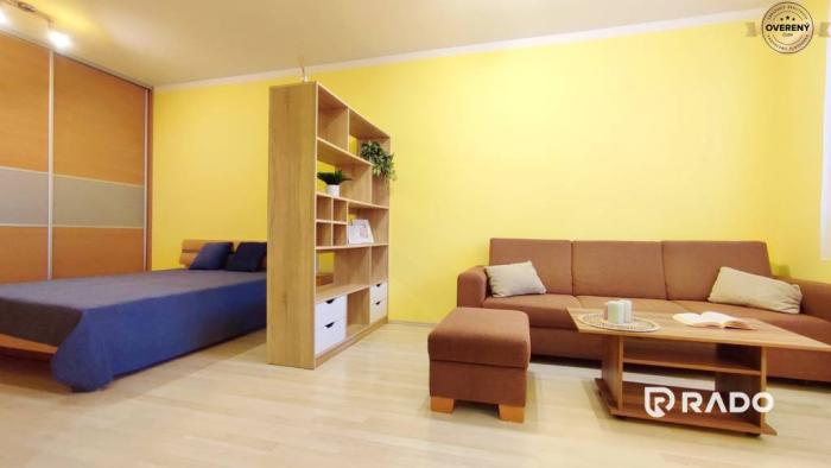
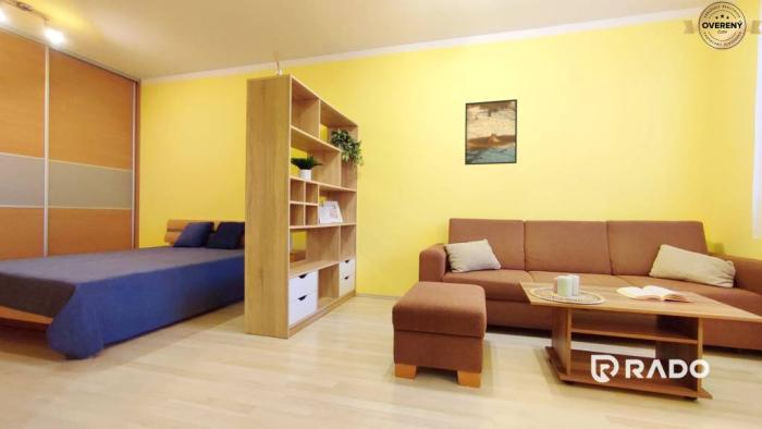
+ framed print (490, 132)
